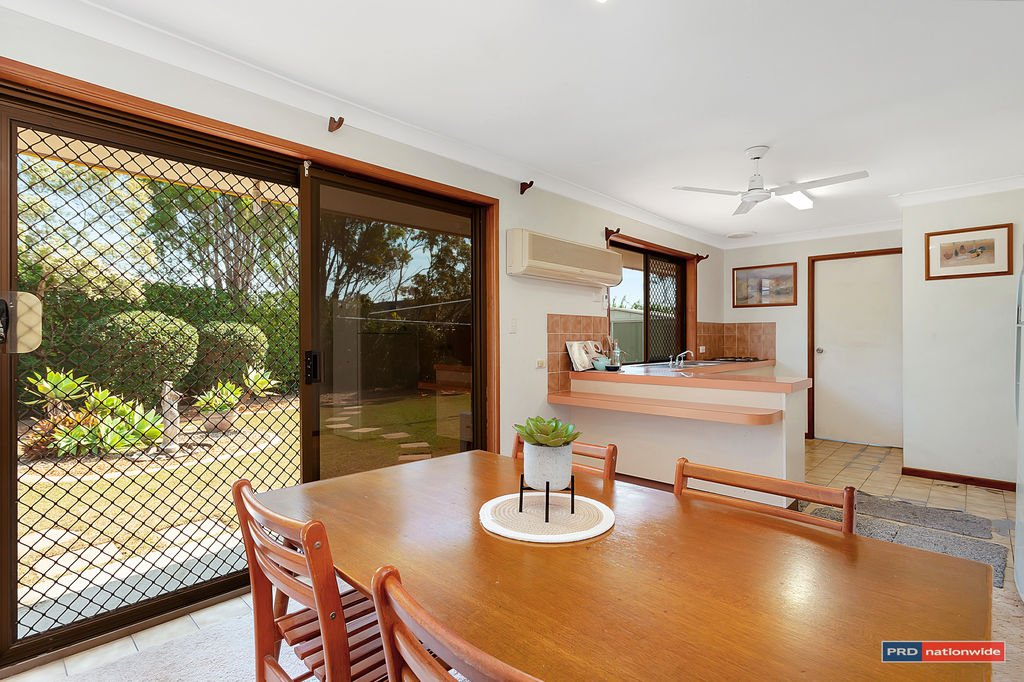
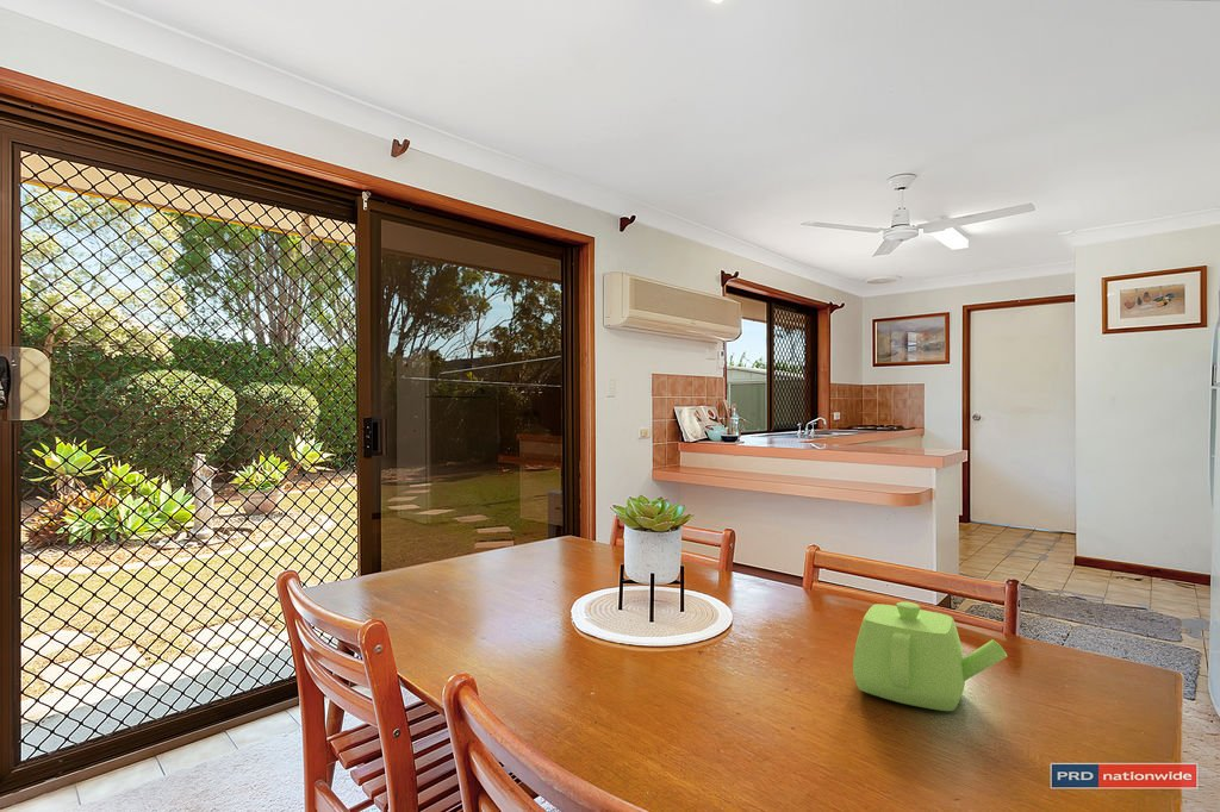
+ teapot (926, 655)
